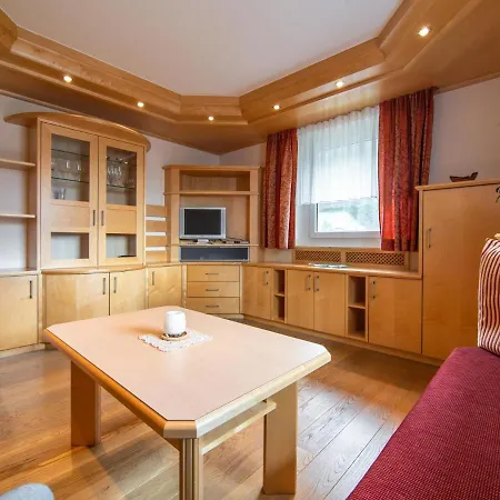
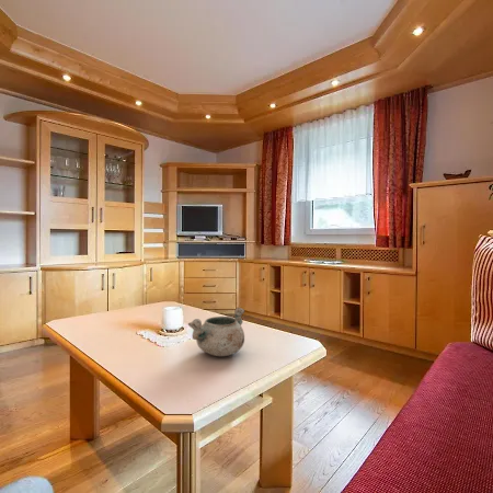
+ decorative bowl (219, 332)
